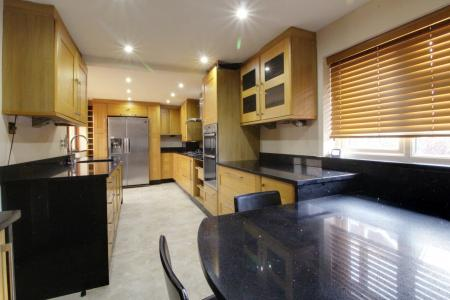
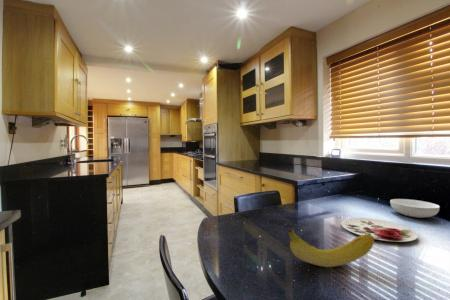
+ serving bowl (413, 209)
+ plate (376, 227)
+ fruit (329, 249)
